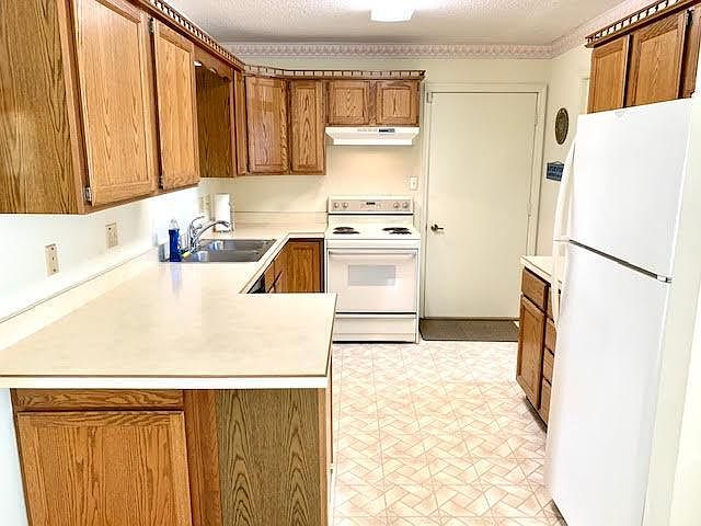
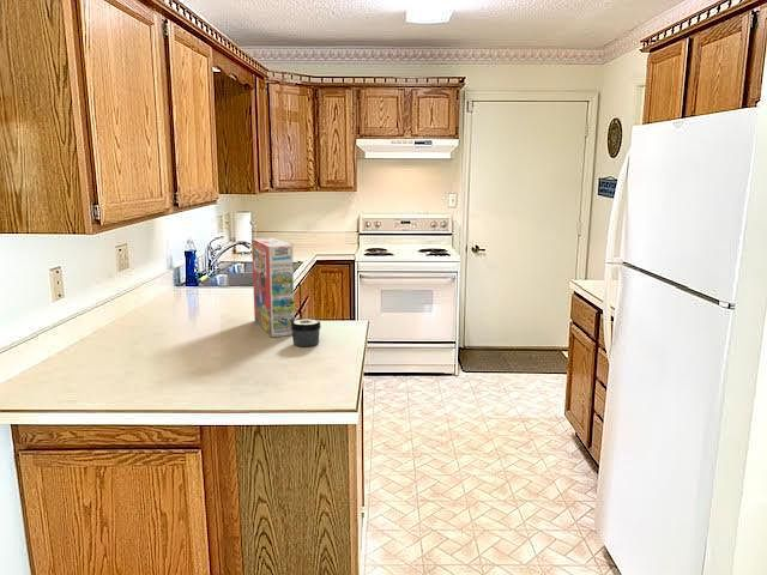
+ jar (306, 332)
+ cereal box (272, 285)
